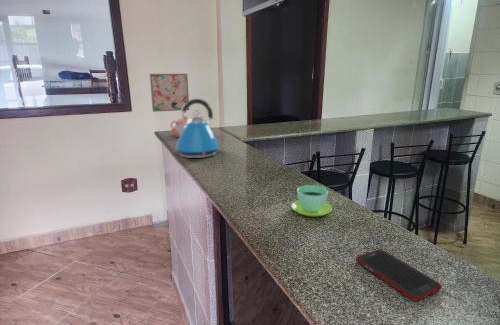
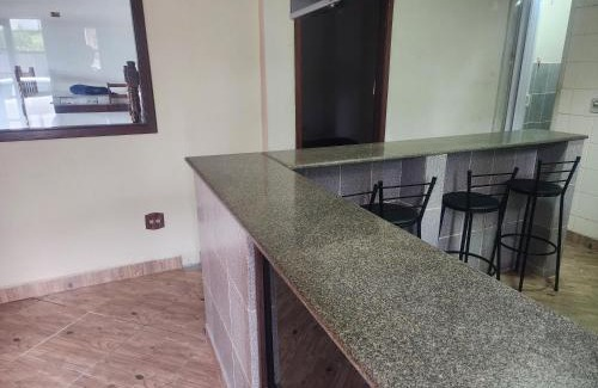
- wall art (170, 92)
- cell phone (395, 272)
- cup (312, 200)
- kettle (198, 126)
- teapot (184, 125)
